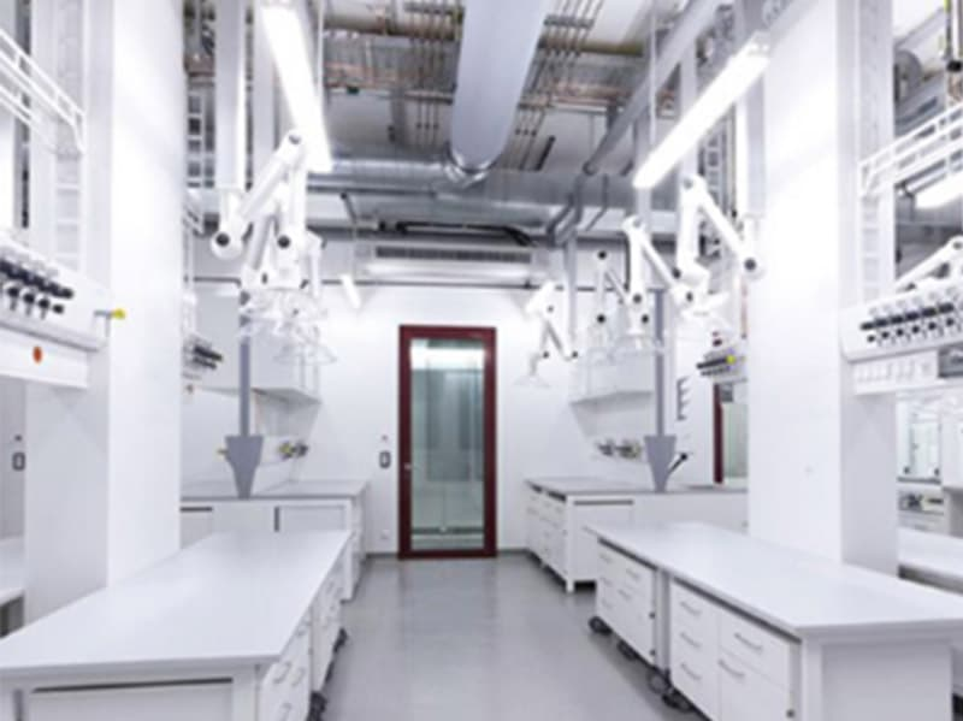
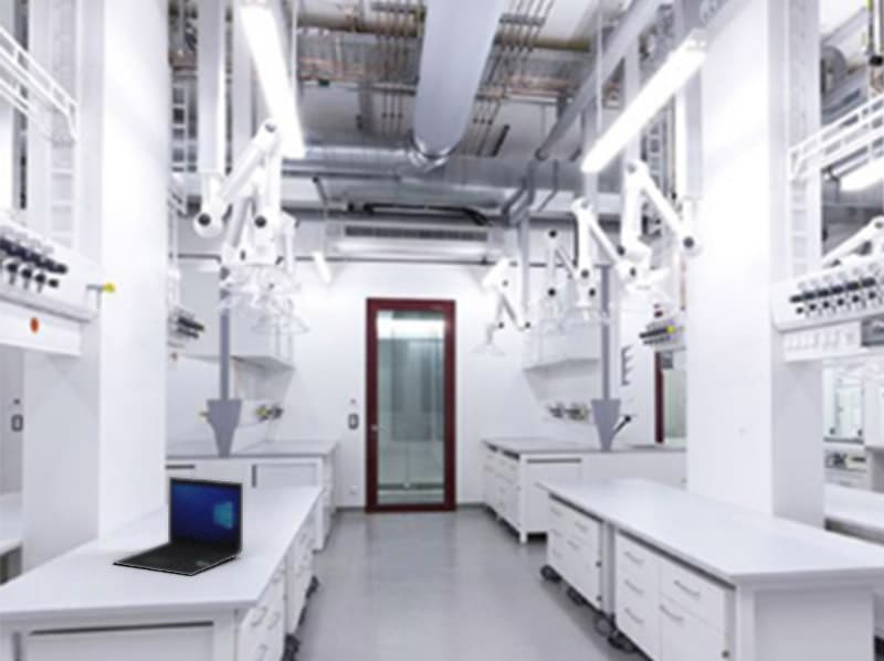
+ laptop (180, 522)
